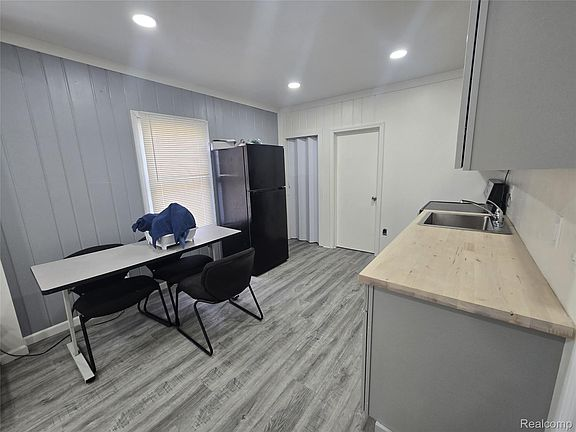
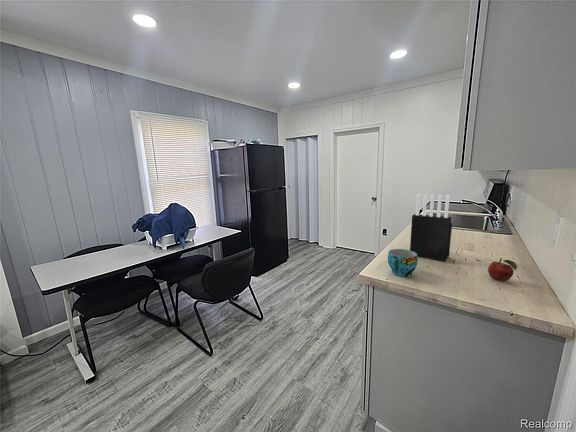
+ cup (401, 262)
+ knife block (431, 225)
+ fruit (502, 269)
